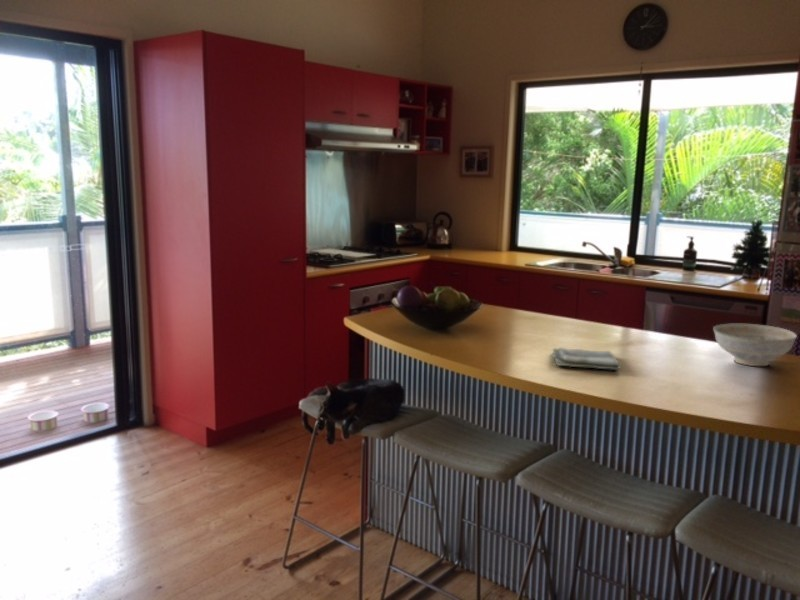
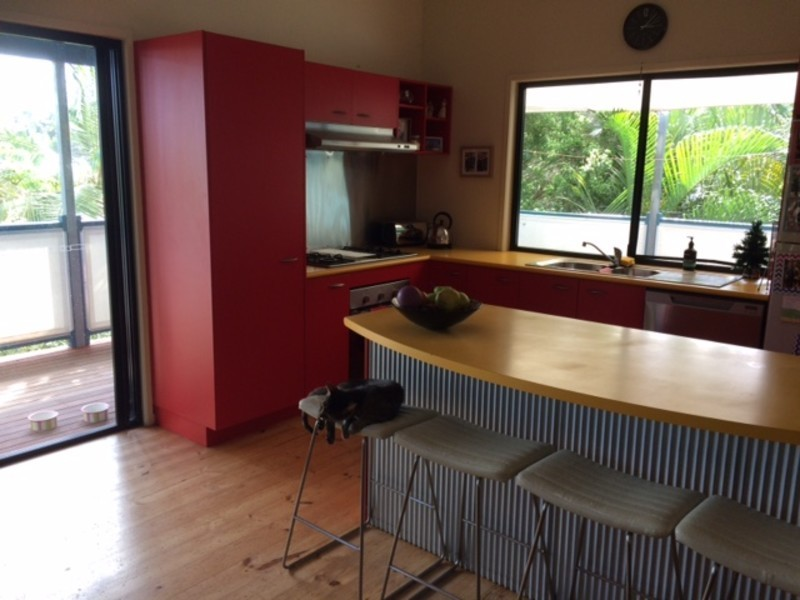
- dish towel (583, 356)
- decorative bowl (752, 346)
